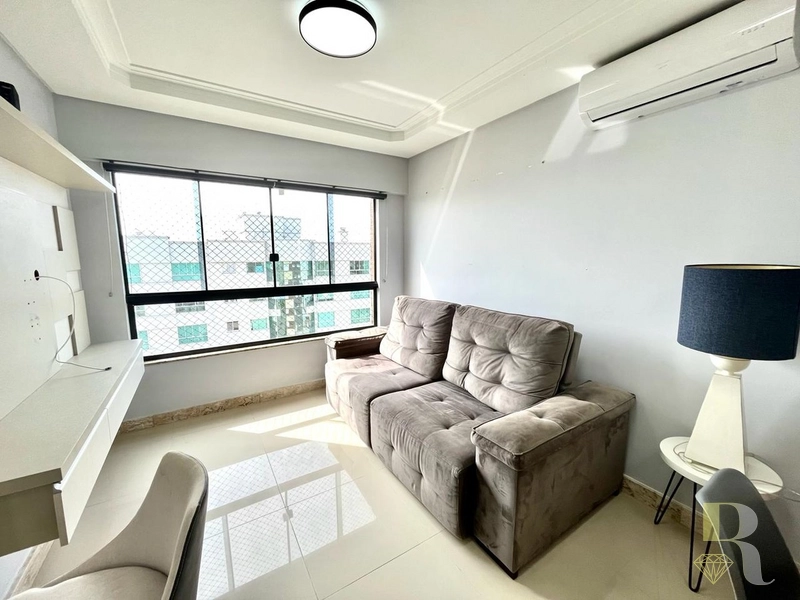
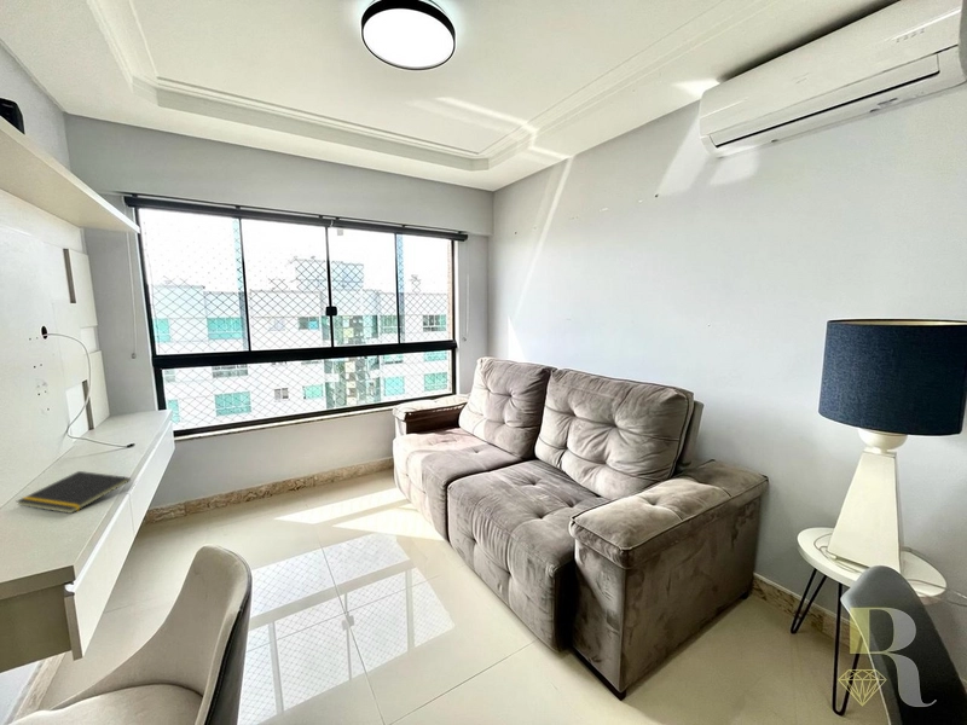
+ notepad (75, 491)
